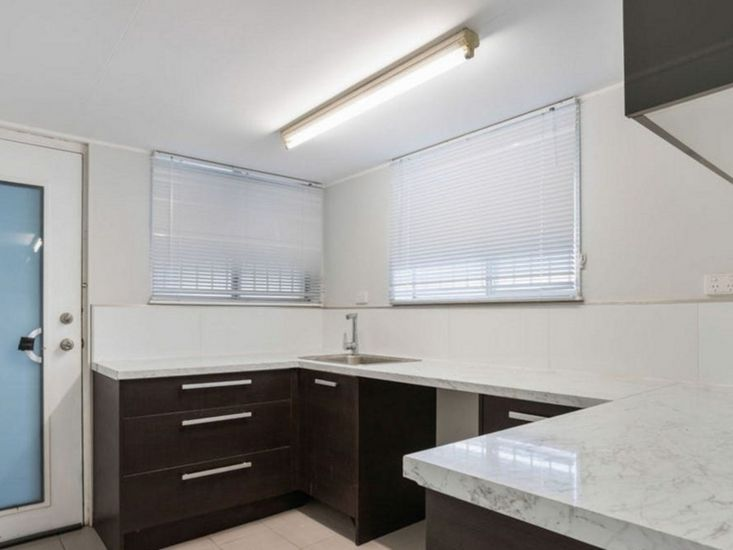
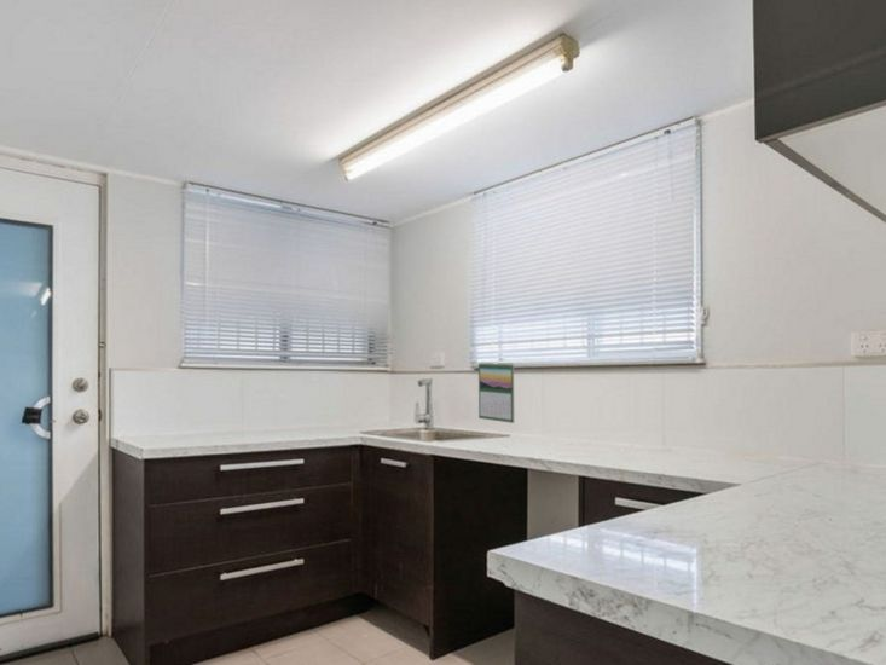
+ calendar (496, 391)
